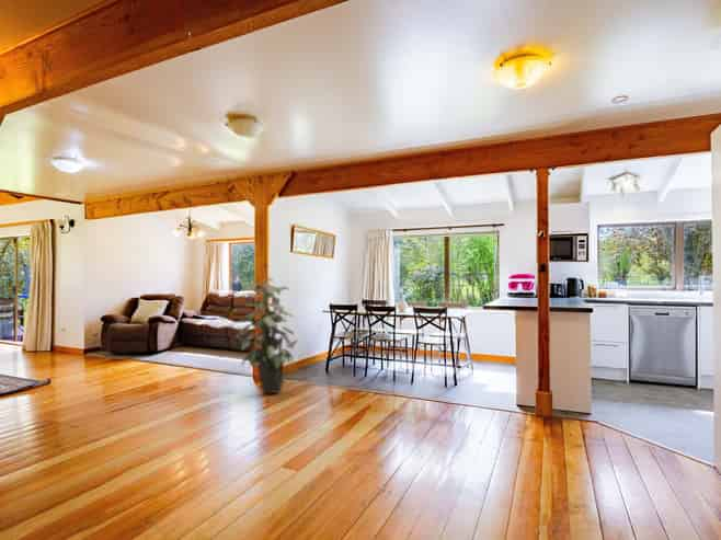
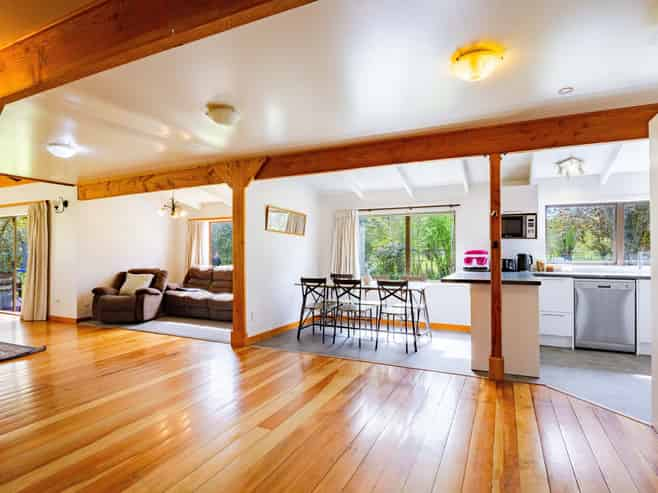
- indoor plant (266, 334)
